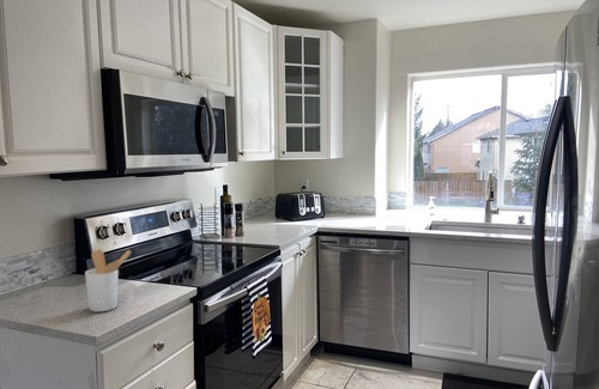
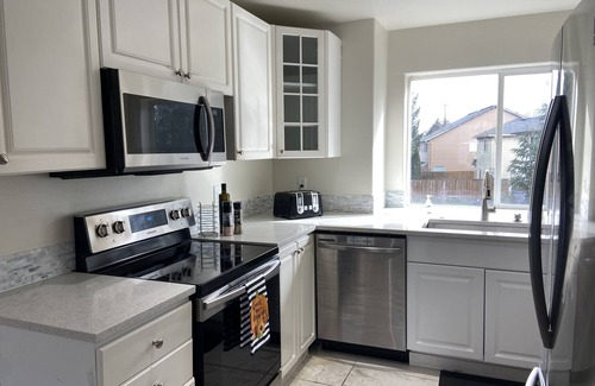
- utensil holder (110, 278)
